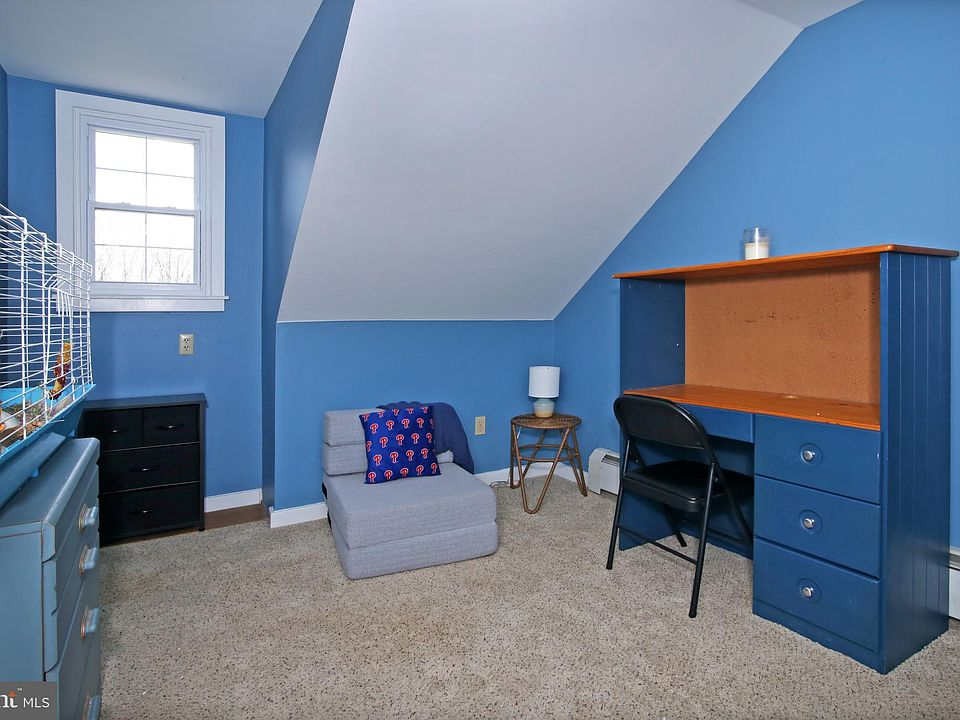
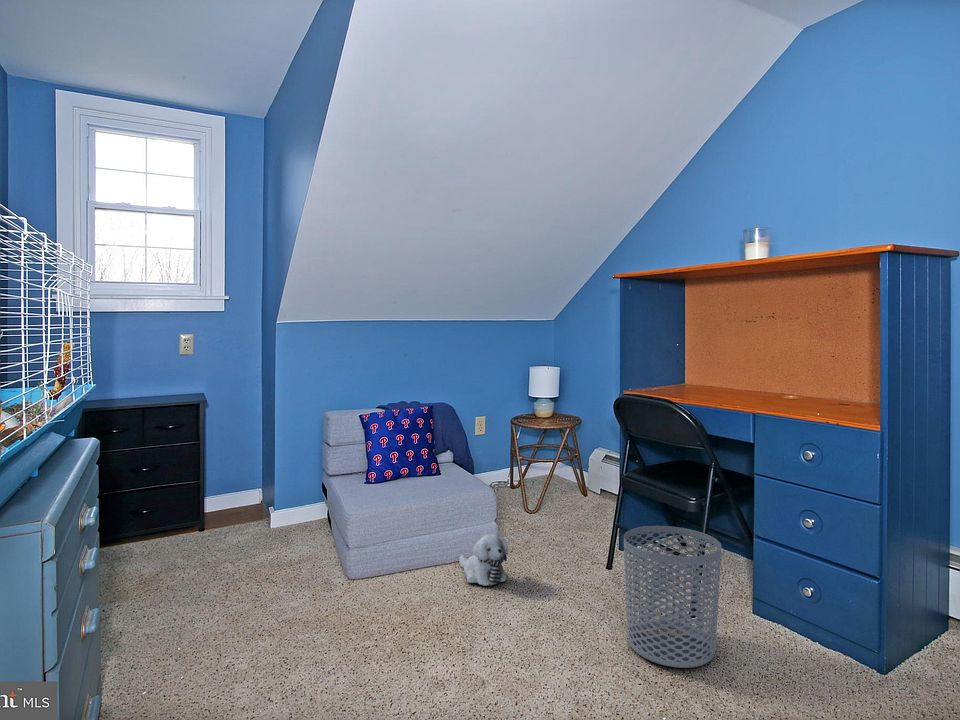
+ plush toy (483, 552)
+ waste bin (670, 593)
